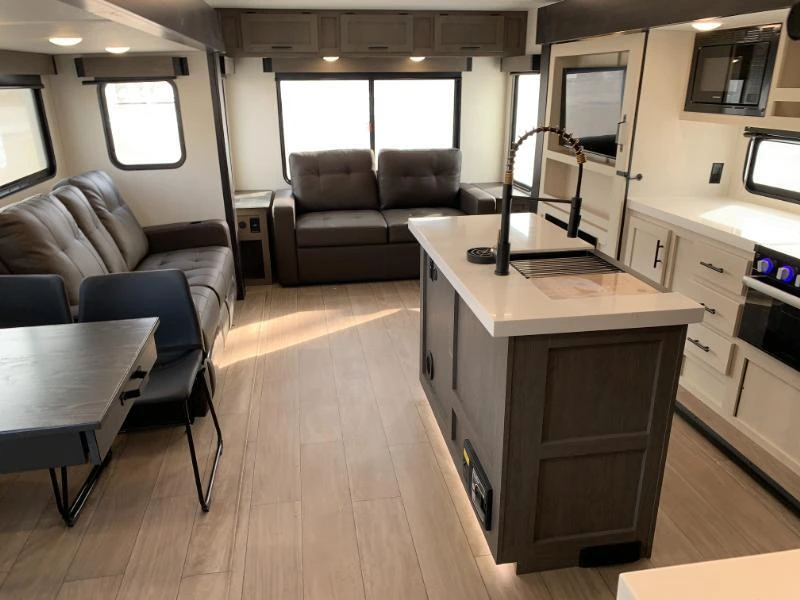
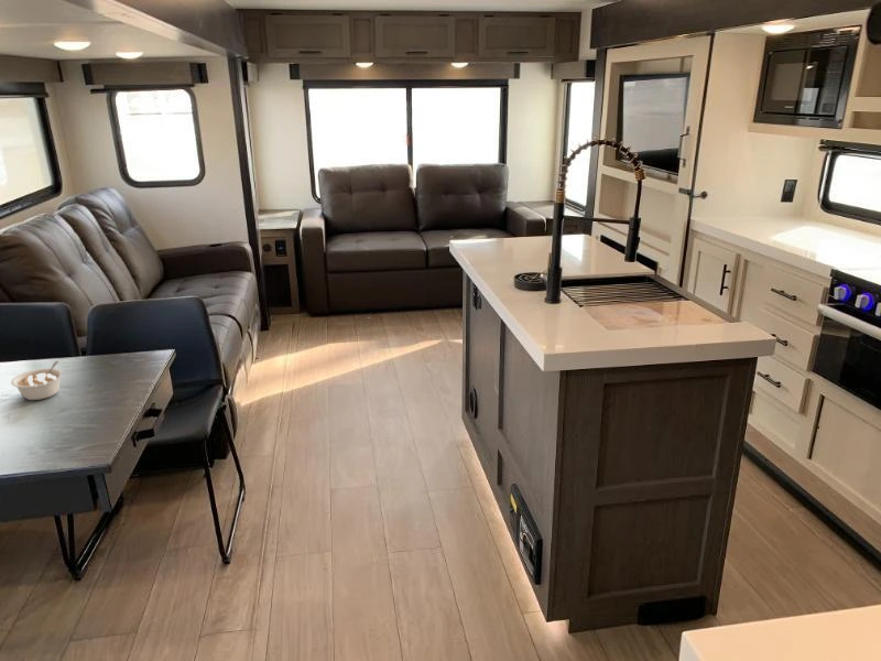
+ legume (39, 382)
